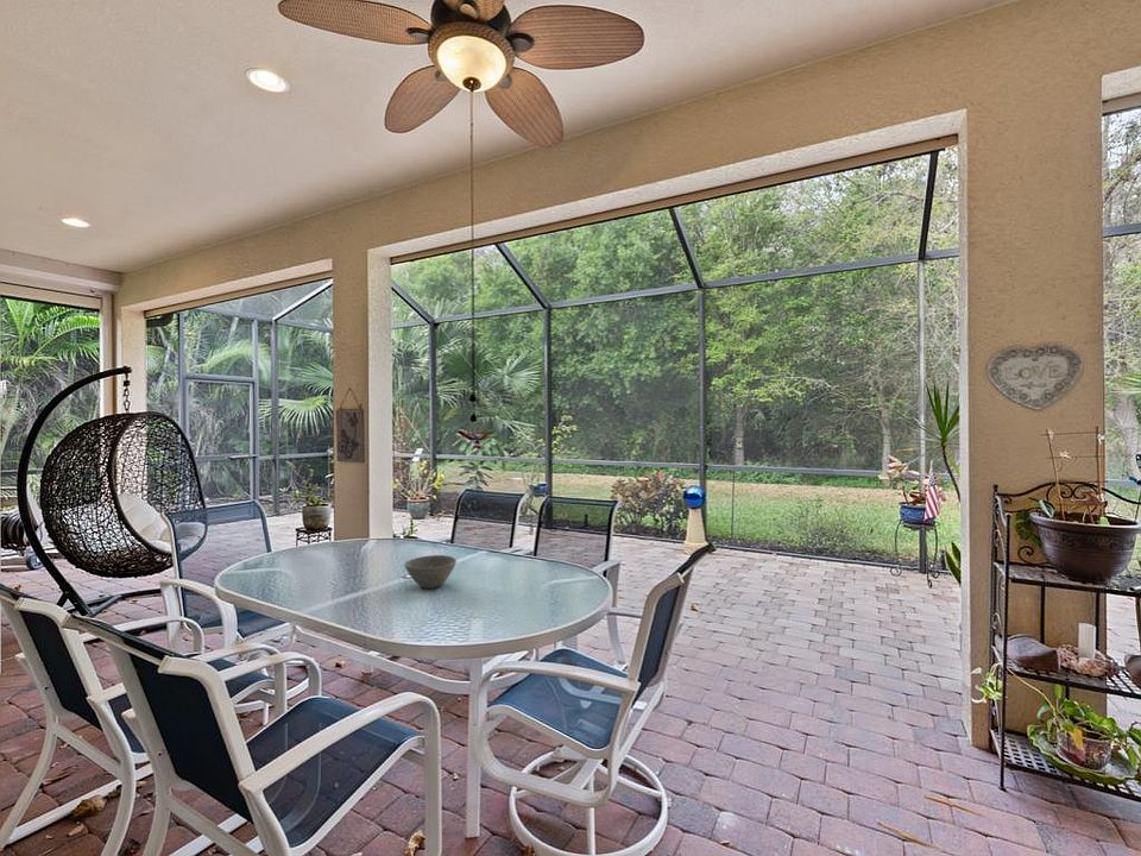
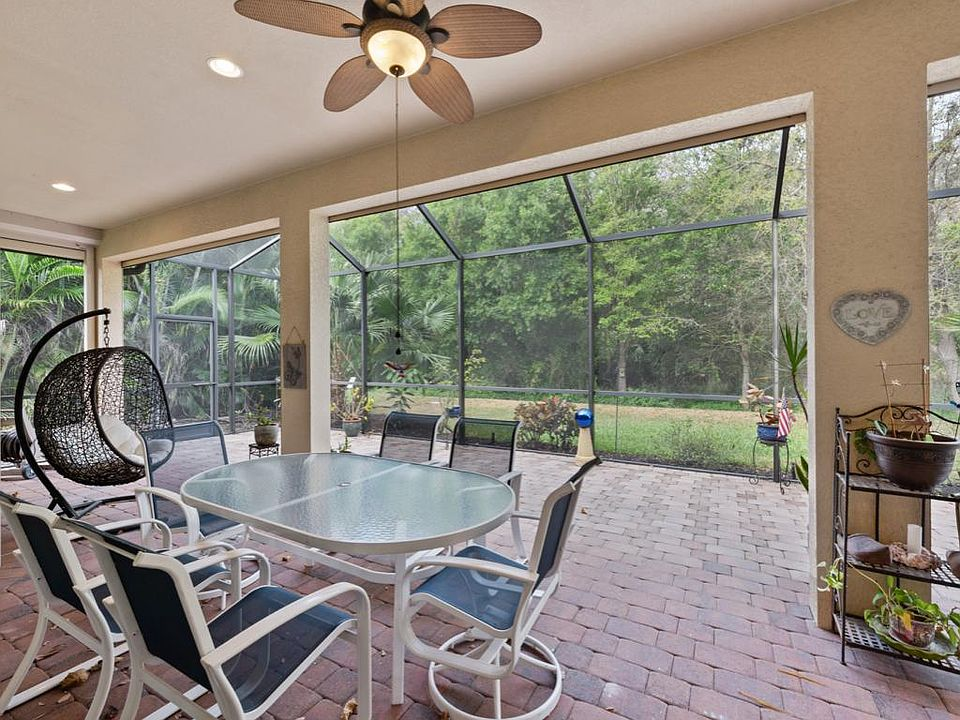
- bowl (430, 573)
